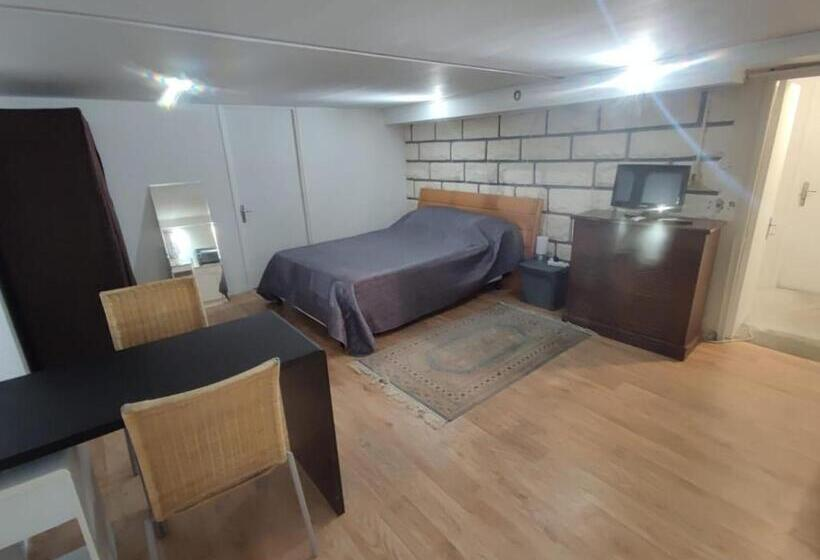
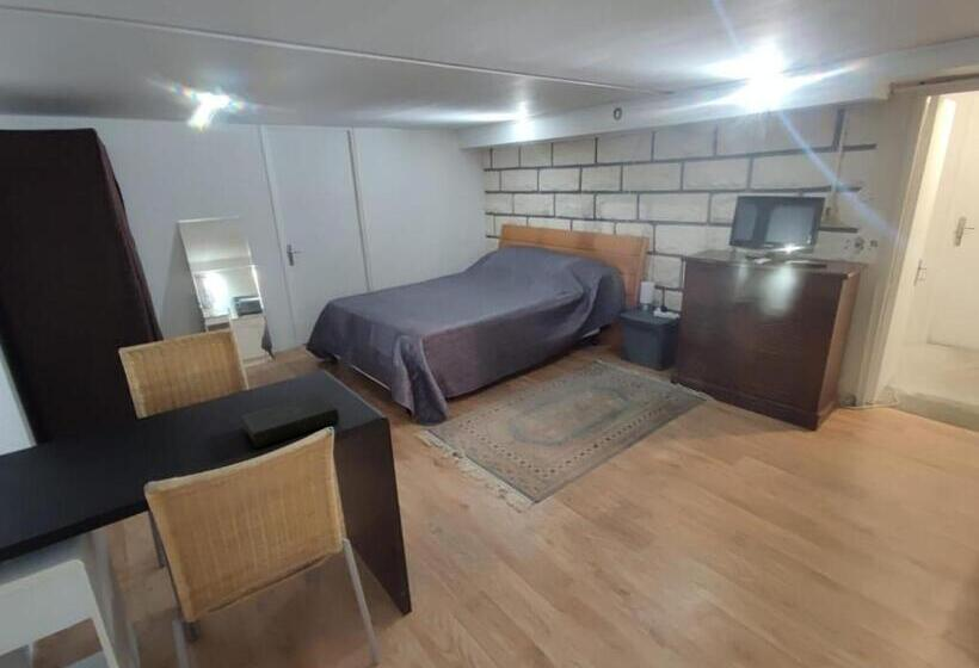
+ book (290, 419)
